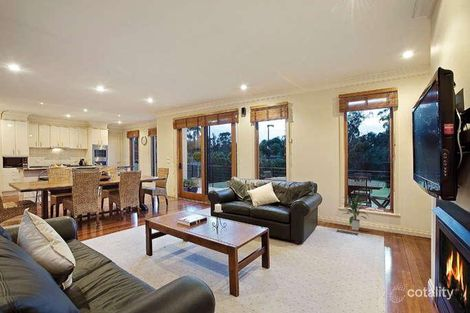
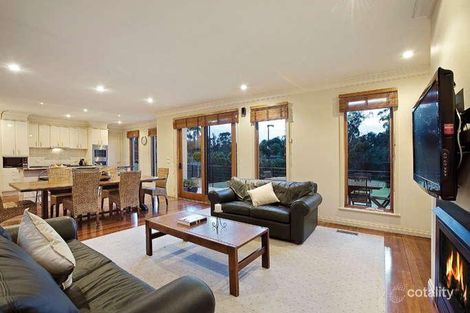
- indoor plant (354, 211)
